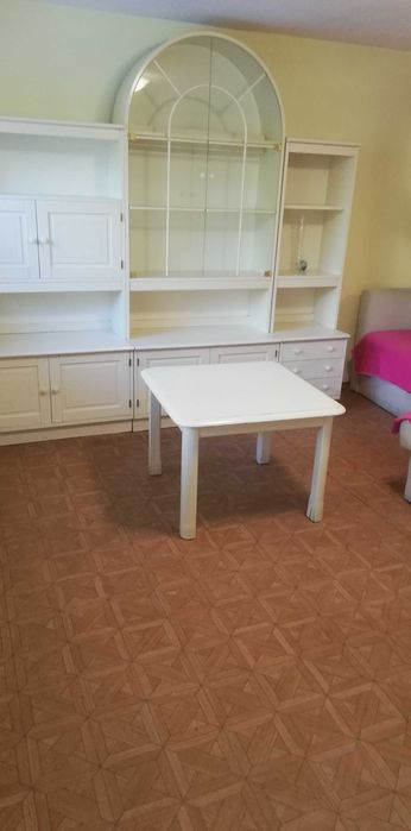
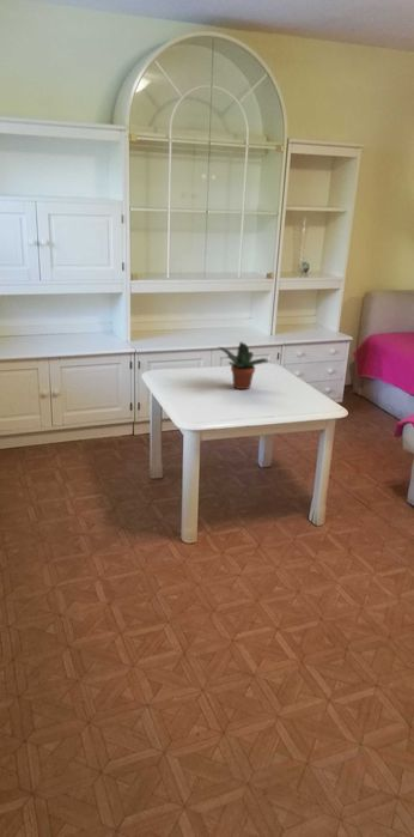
+ potted plant (243, 363)
